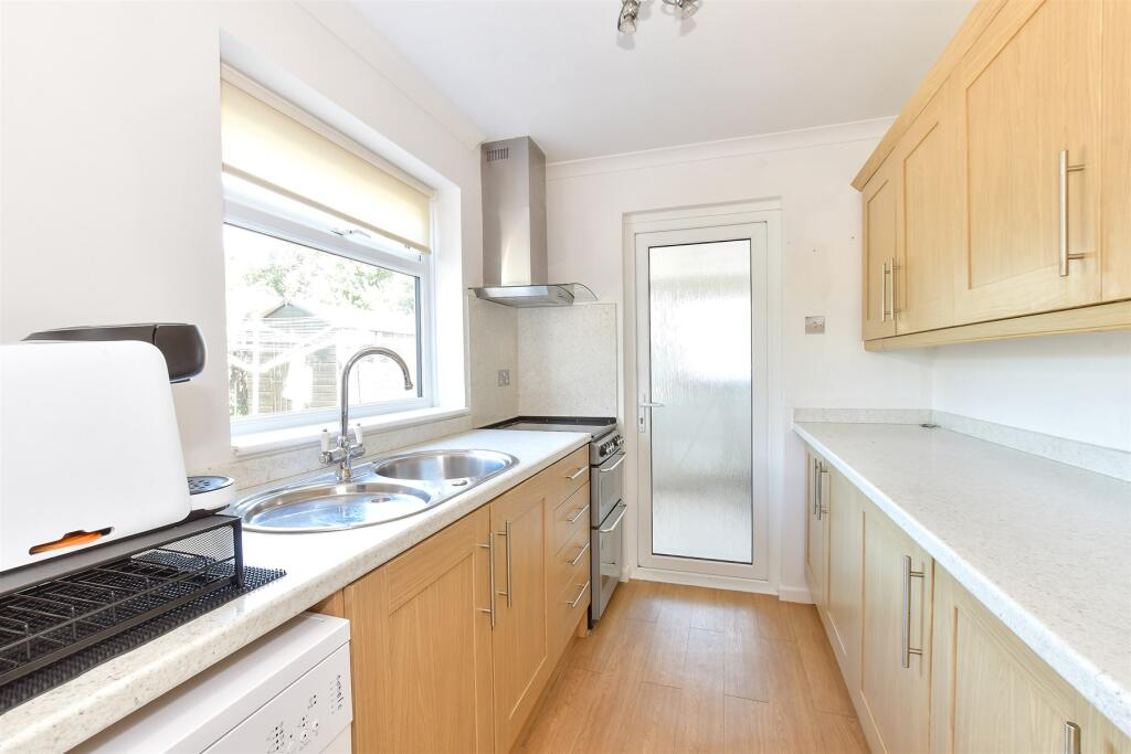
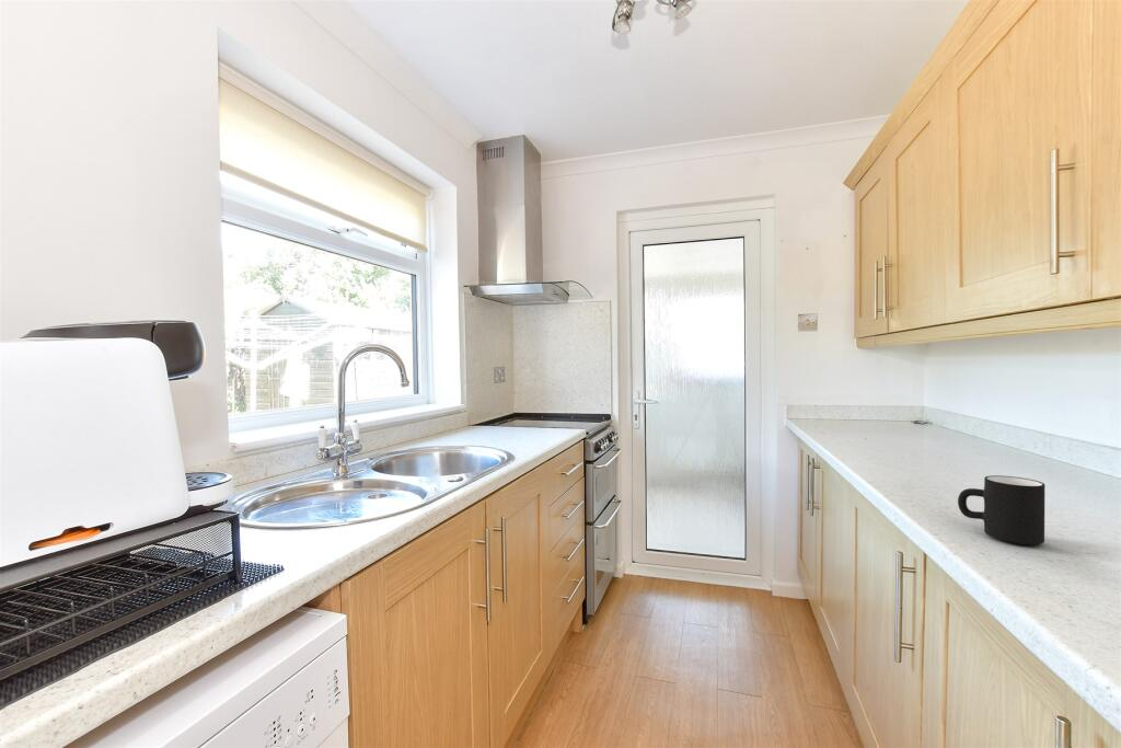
+ mug (998, 507)
